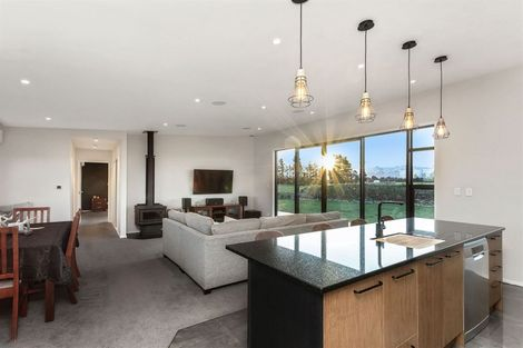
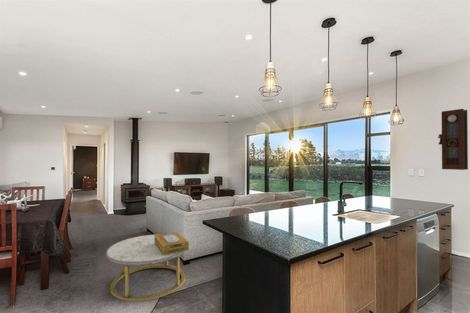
+ decorative box (173, 241)
+ coffee table (149, 263)
+ pendulum clock (450, 140)
